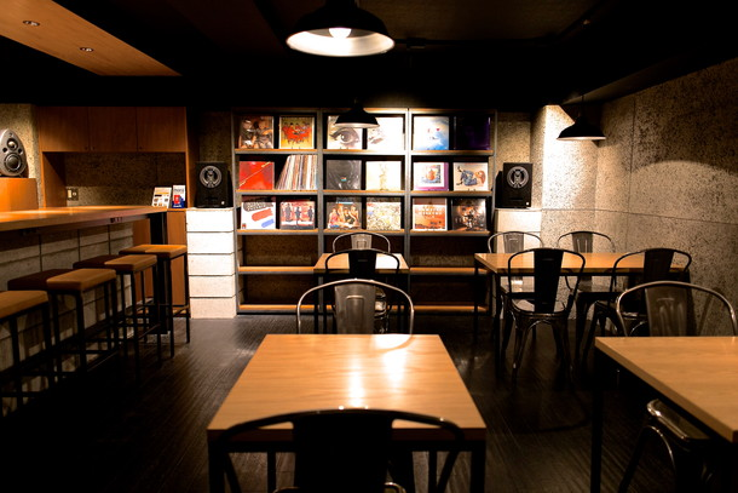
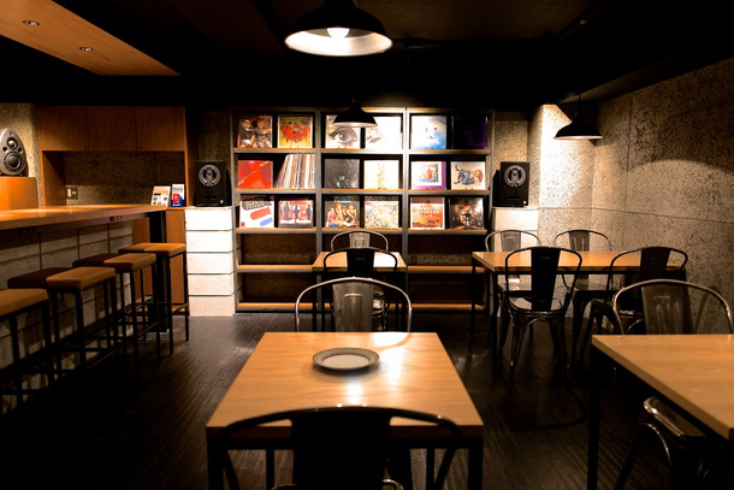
+ plate (345, 359)
